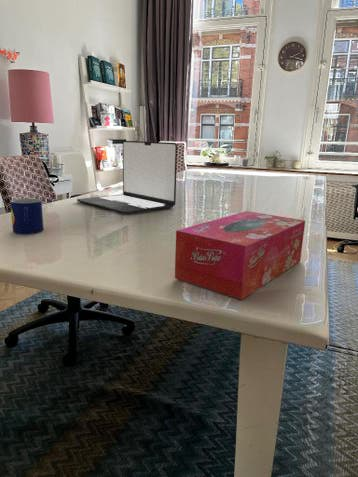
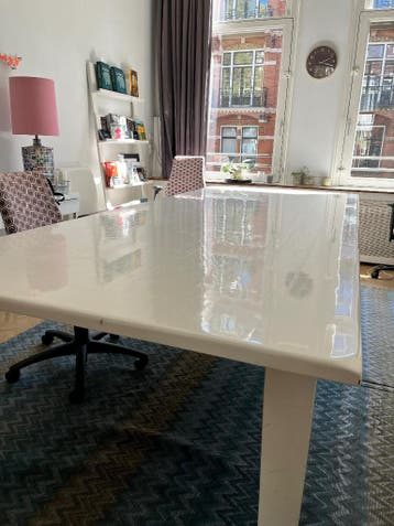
- mug (27, 217)
- laptop (124, 173)
- tissue box (244, 247)
